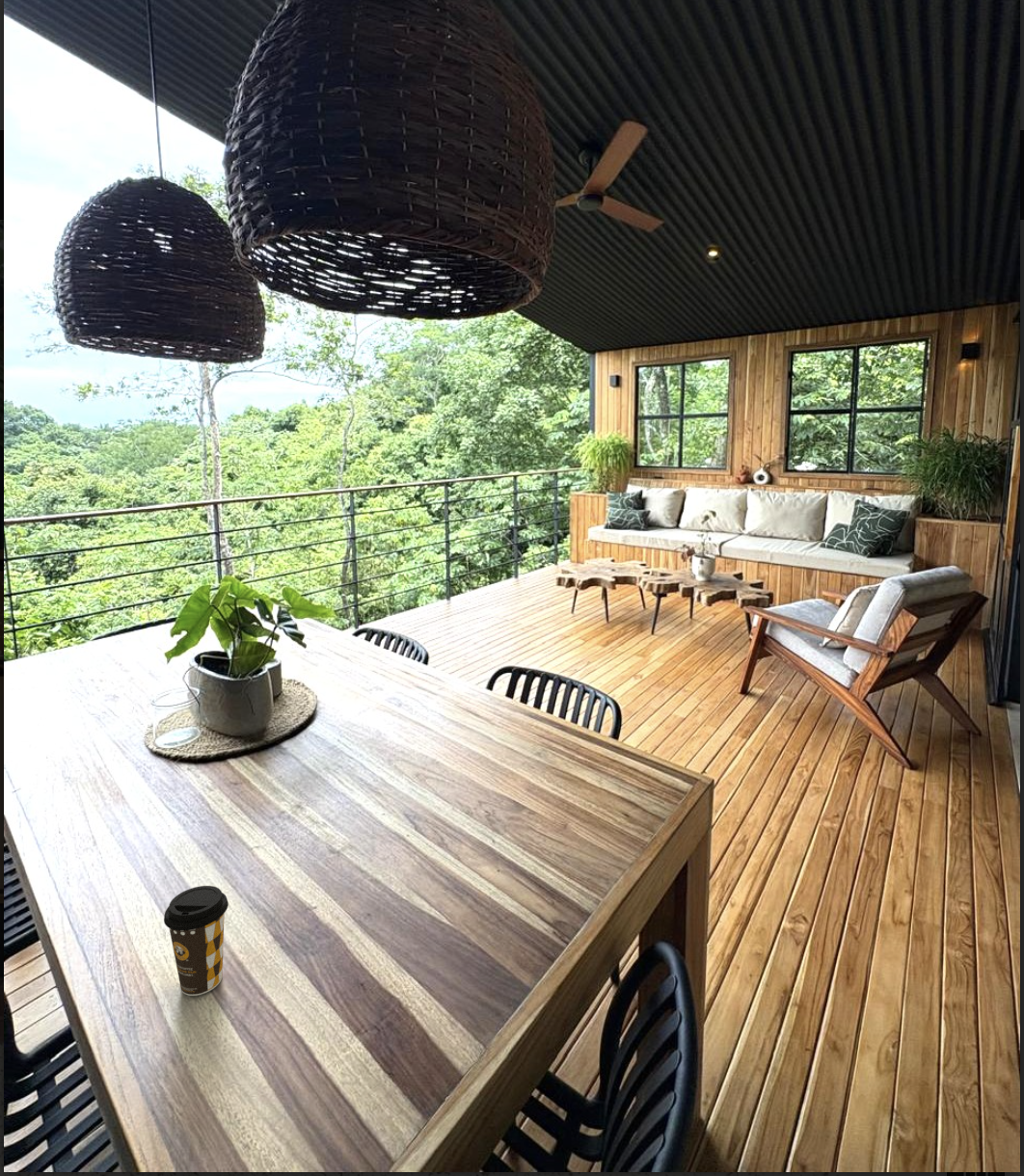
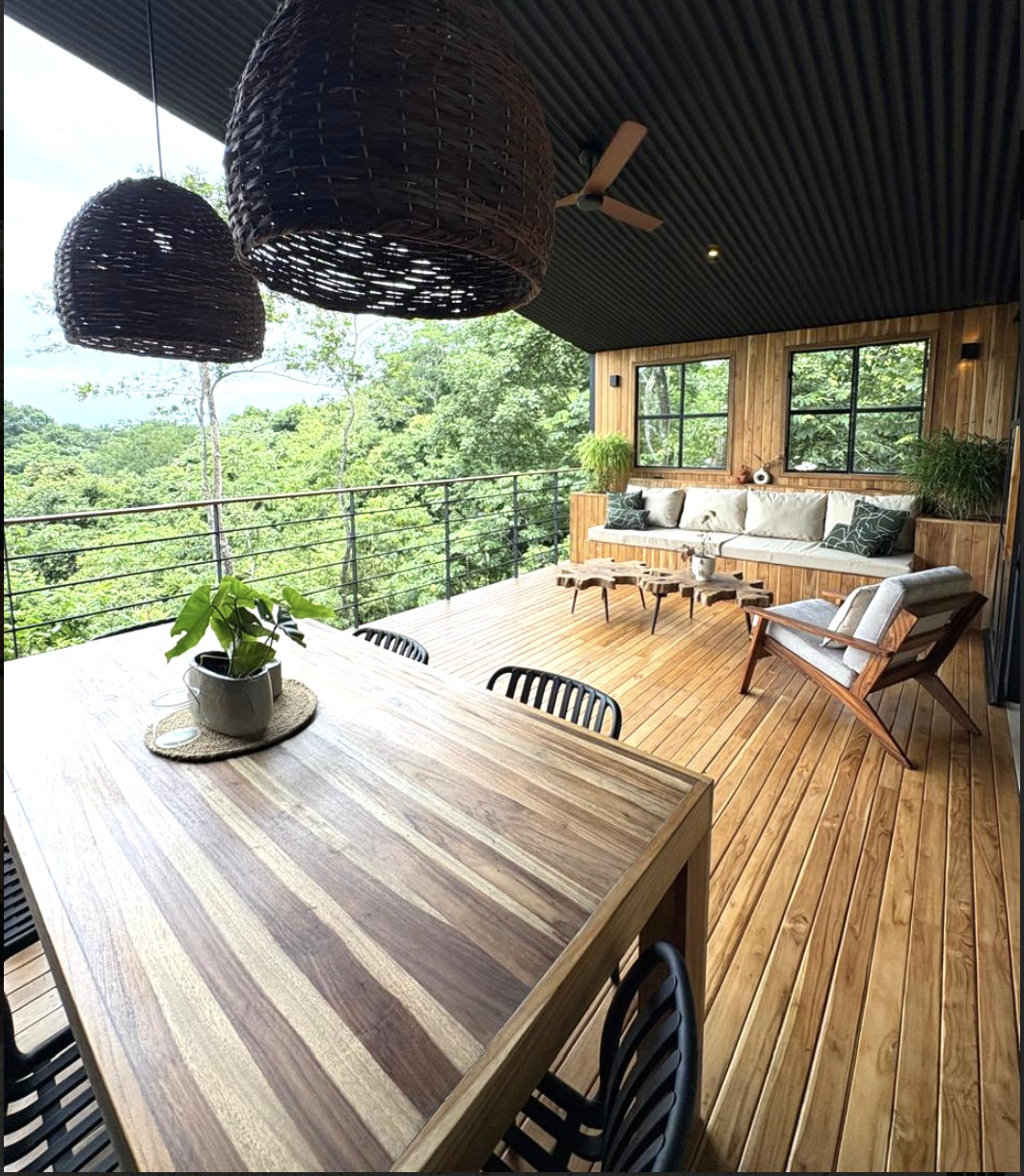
- coffee cup (199, 941)
